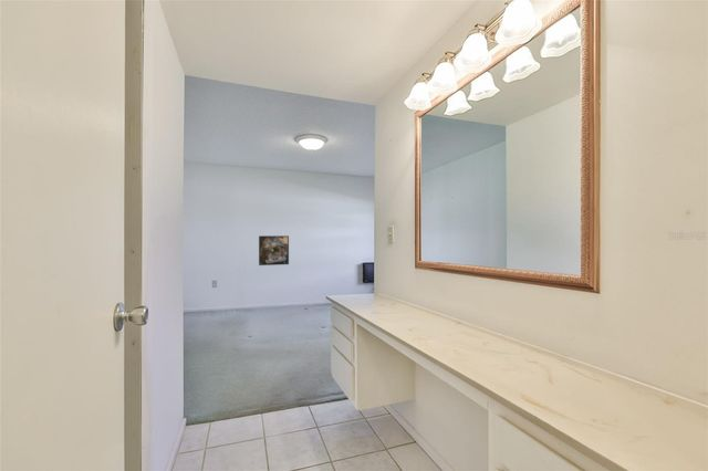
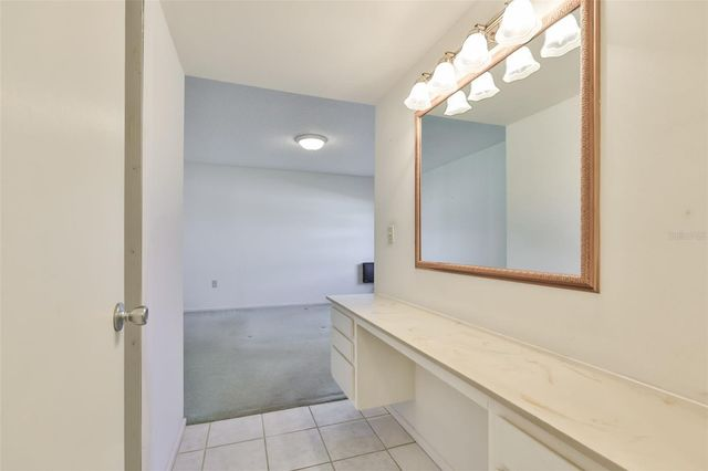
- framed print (273, 250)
